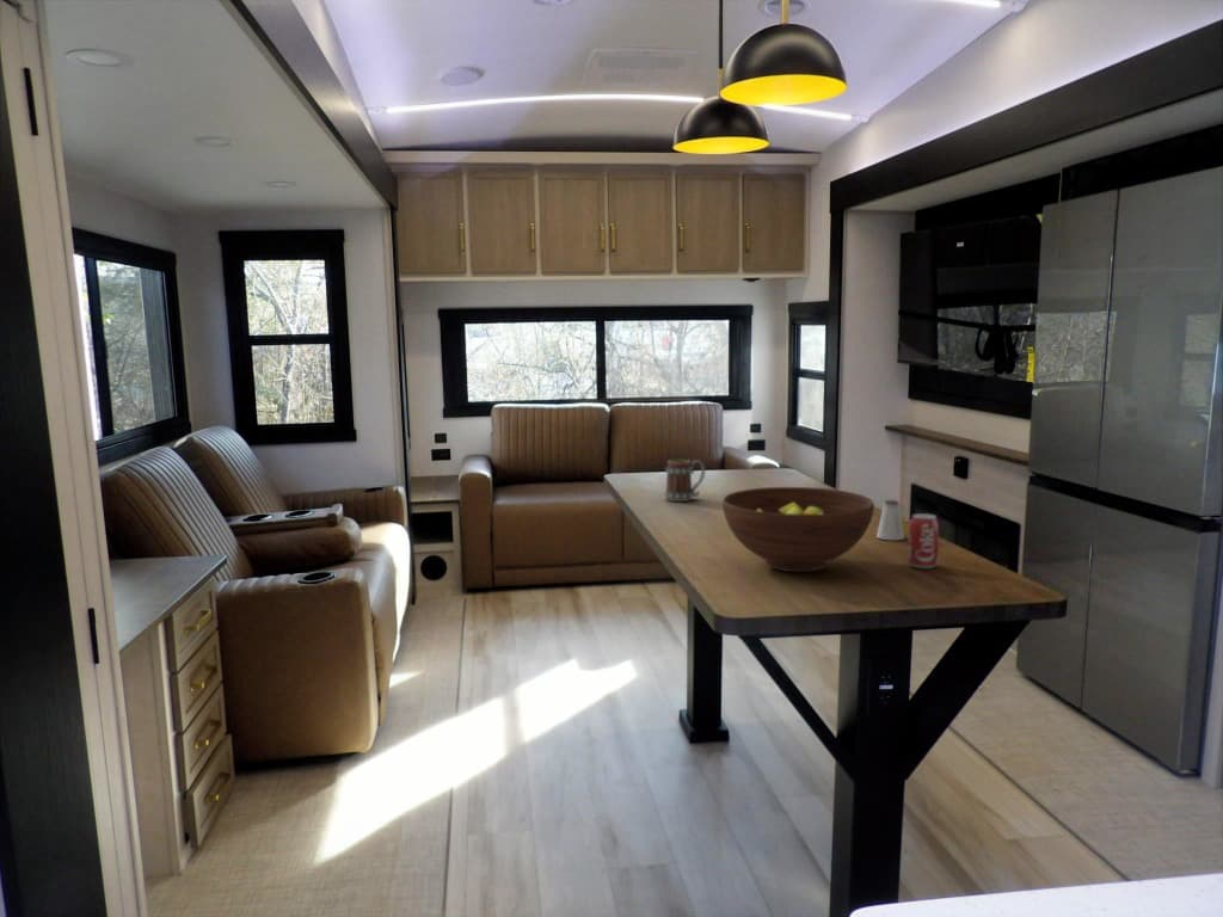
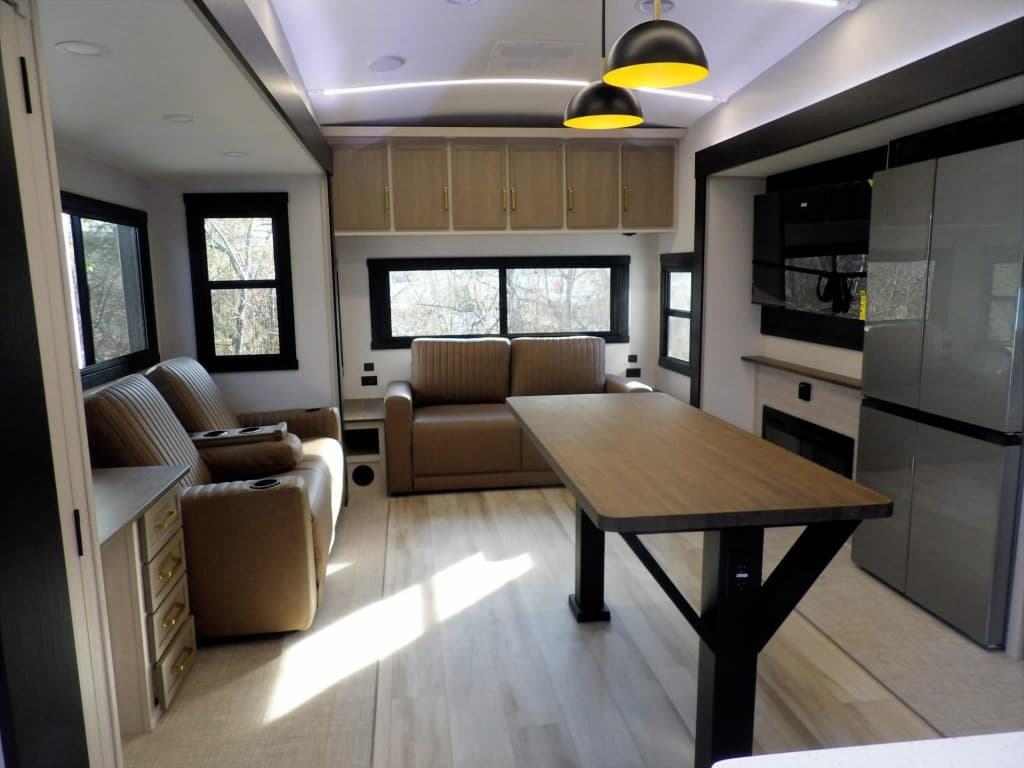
- beverage can (923, 540)
- mug (684, 479)
- fruit bowl (795, 533)
- saltshaker (890, 518)
